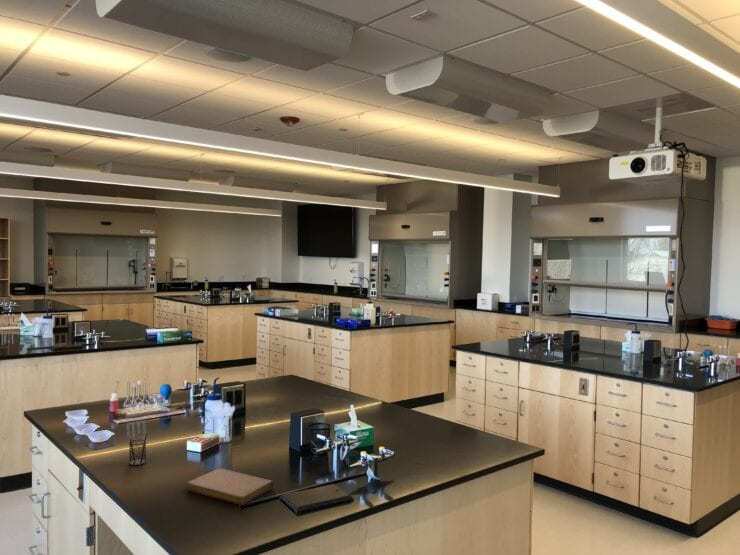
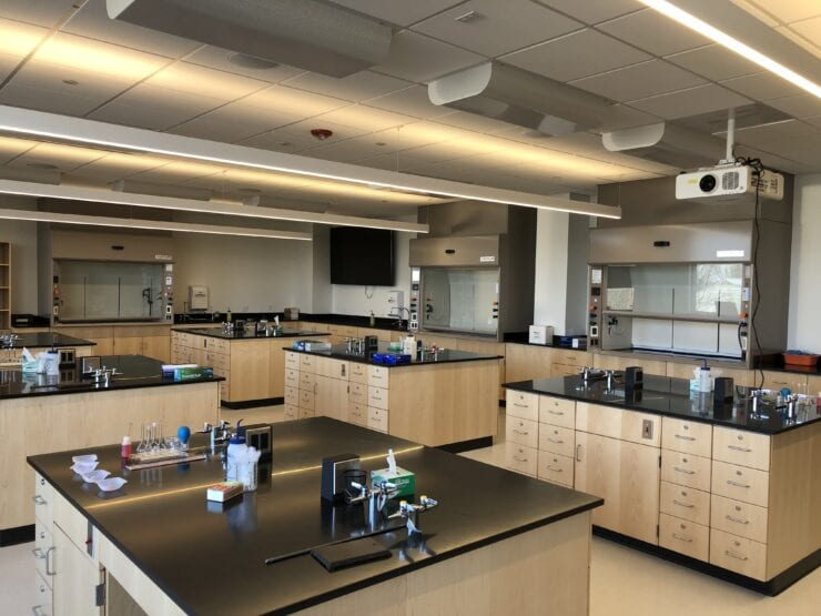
- pencil holder (137, 447)
- notebook (230, 485)
